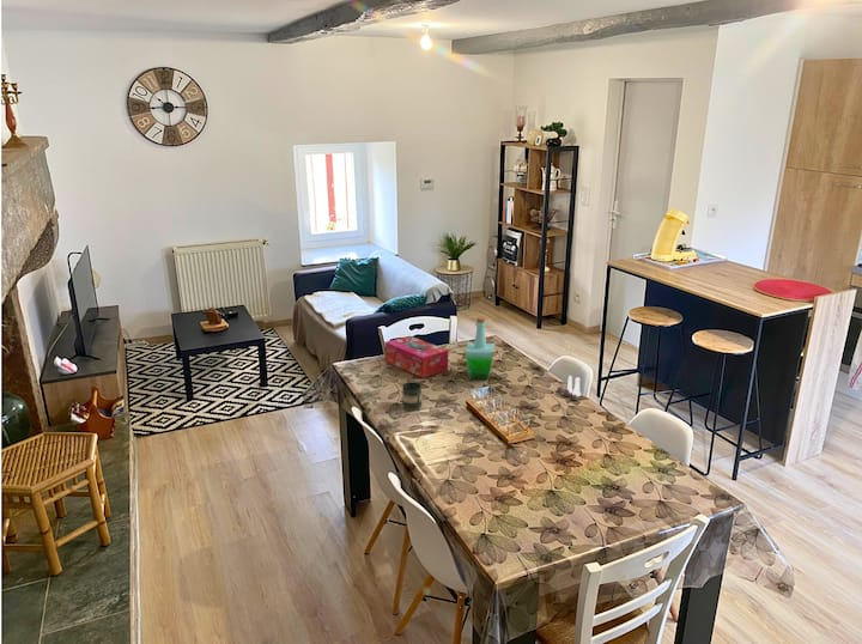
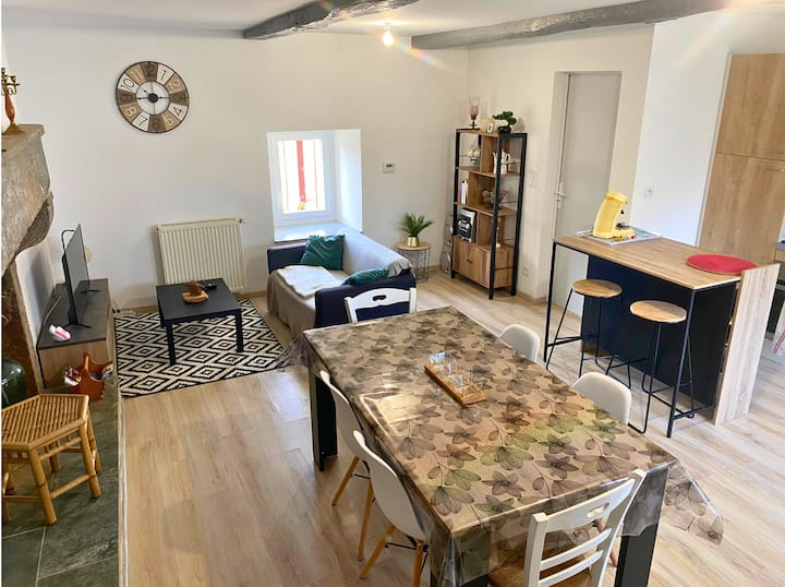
- tissue box (415, 356)
- salt and pepper shaker set (571, 385)
- mug (413, 397)
- bottle (480, 347)
